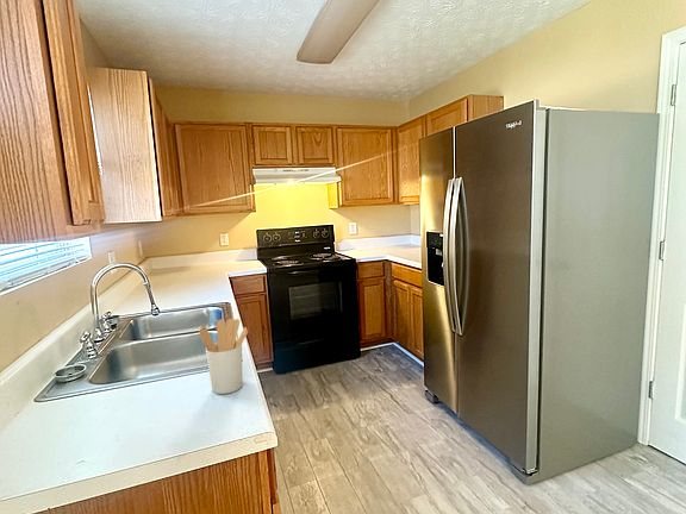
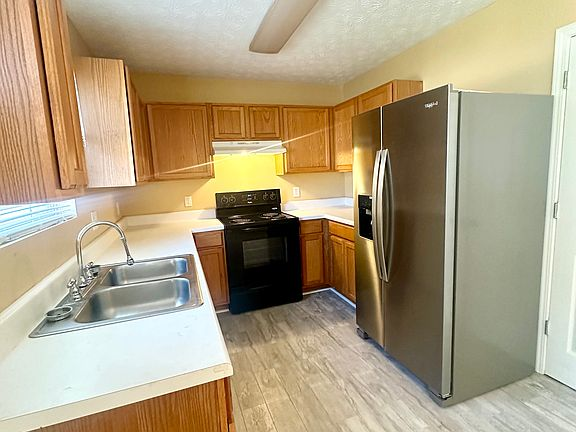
- utensil holder (226, 352)
